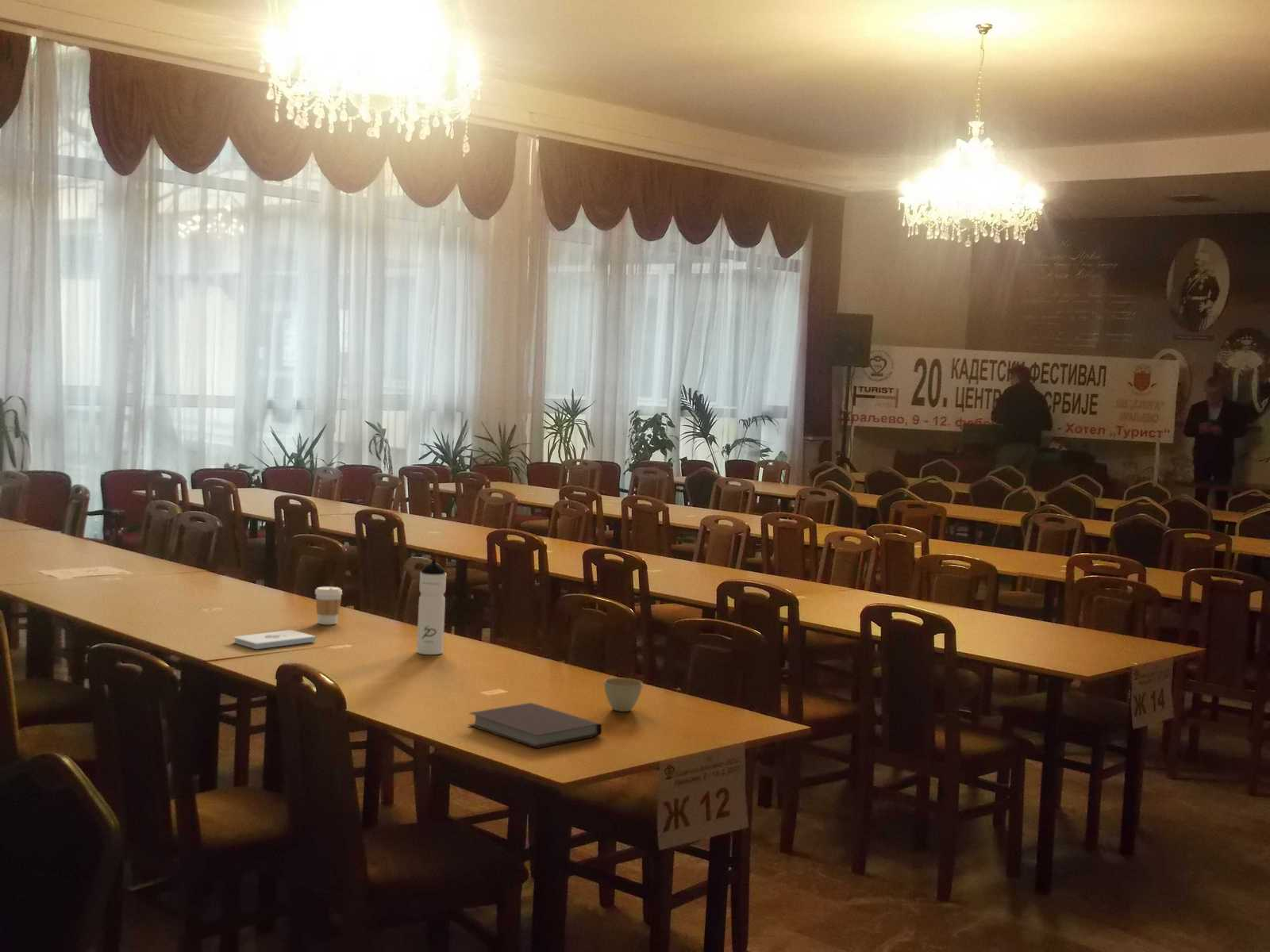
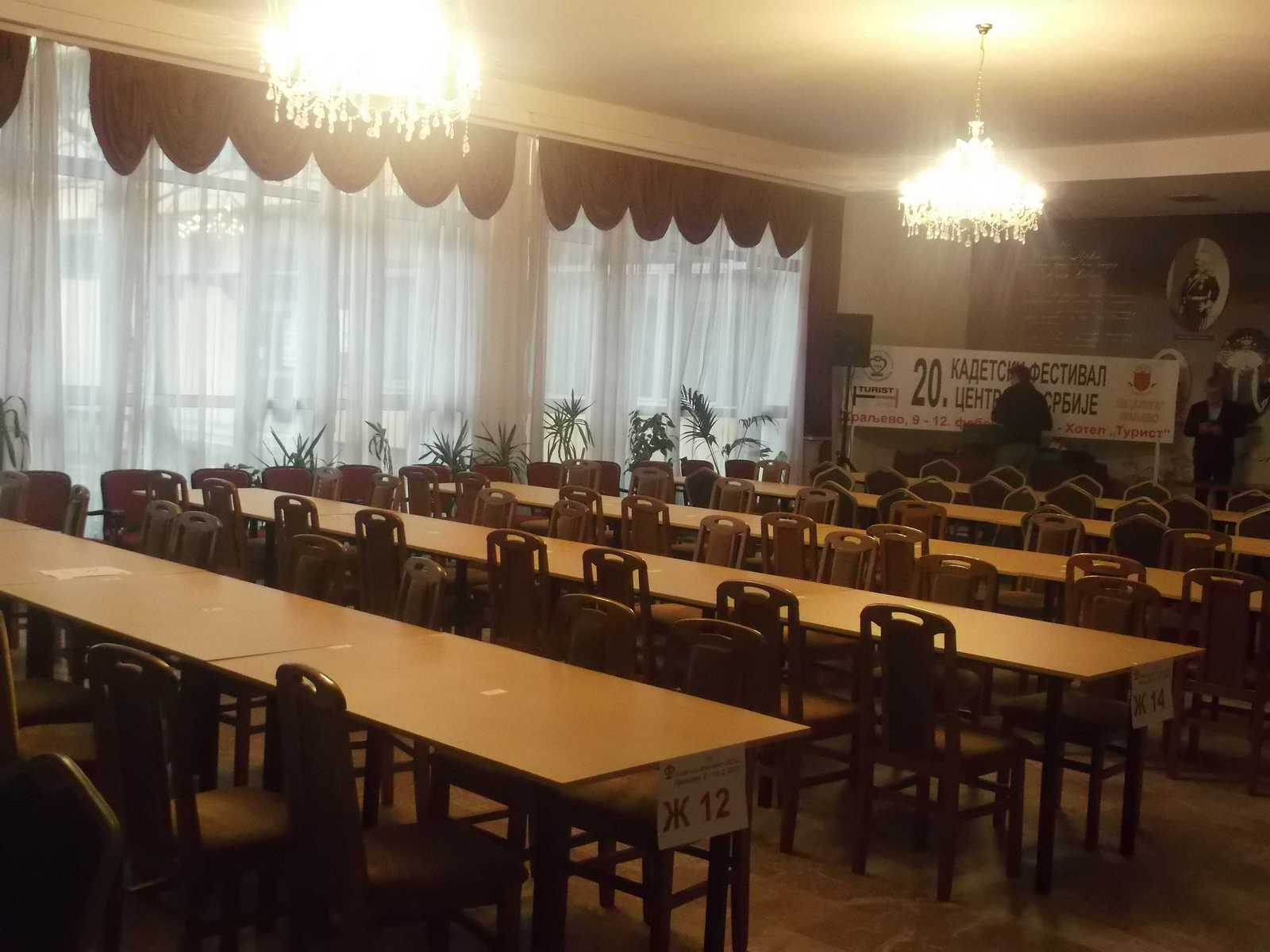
- water bottle (432, 606)
- notepad (274, 639)
- coffee cup (328, 605)
- notebook (534, 724)
- flower pot (622, 695)
